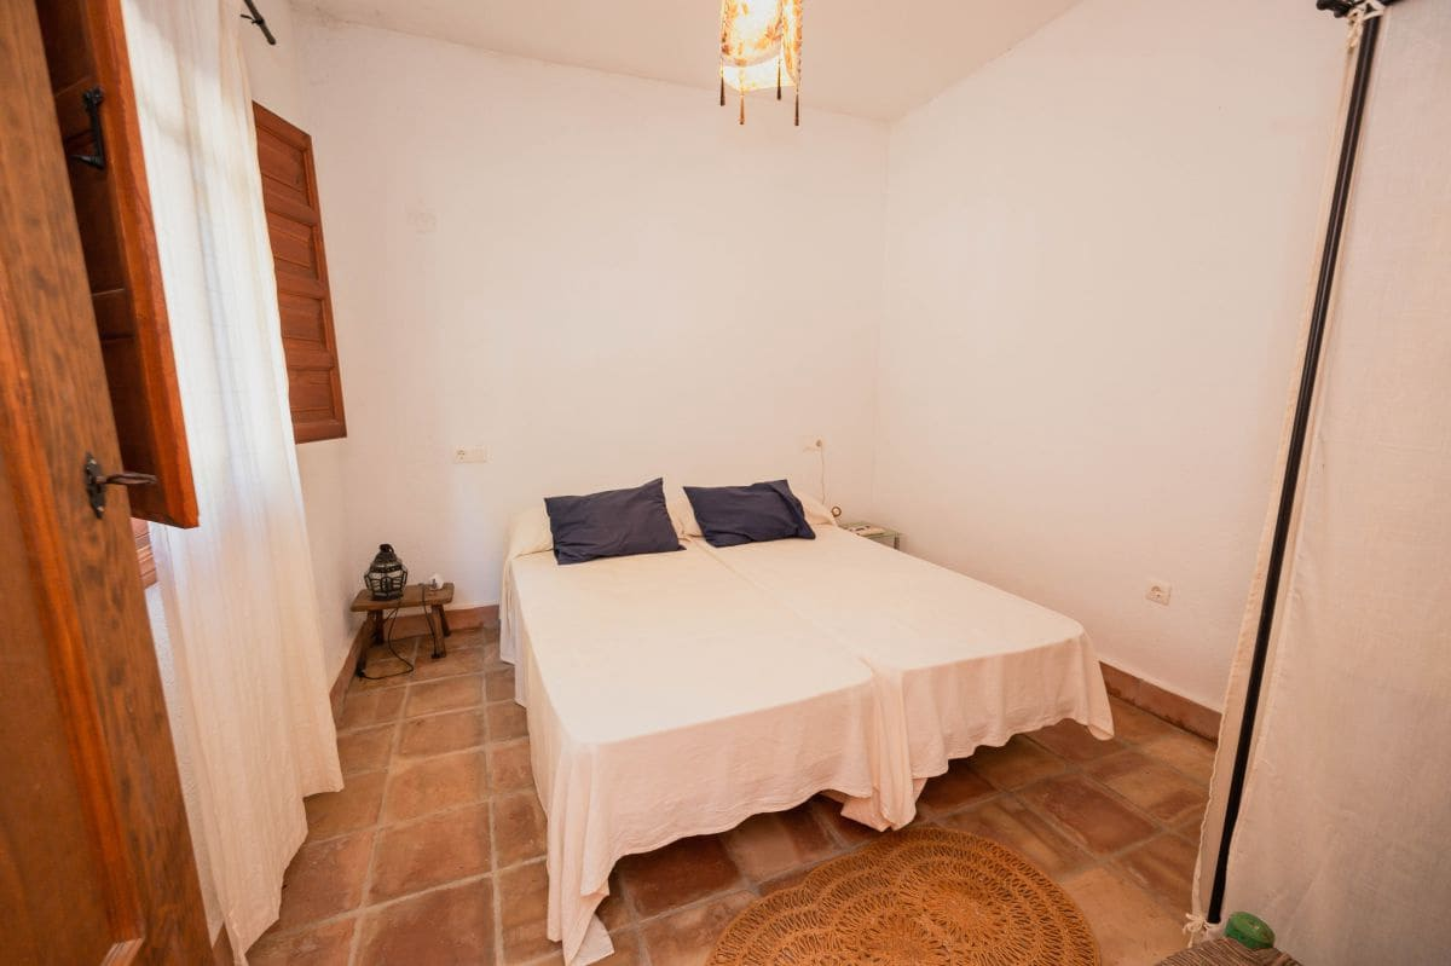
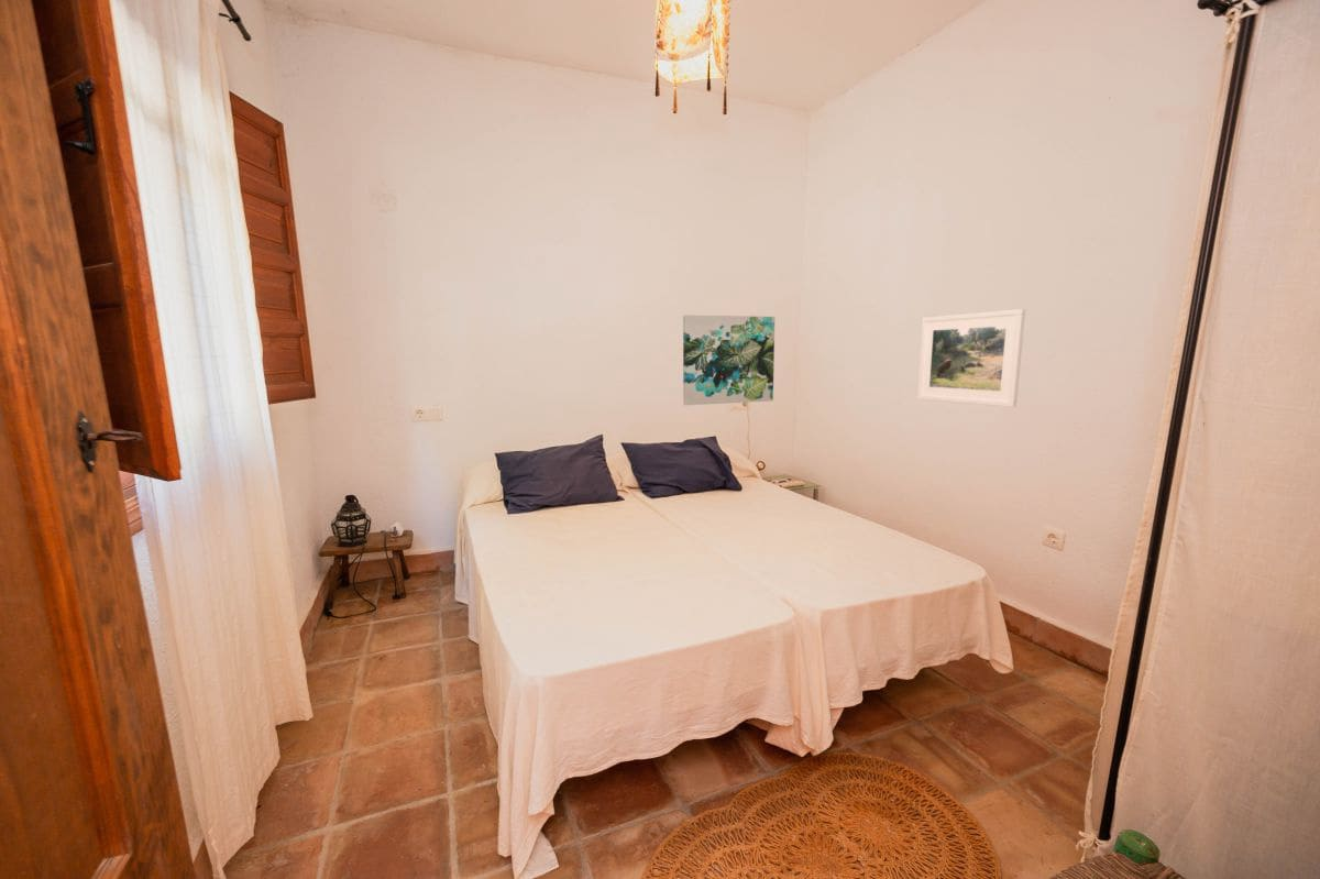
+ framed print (965, 359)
+ wall art (729, 360)
